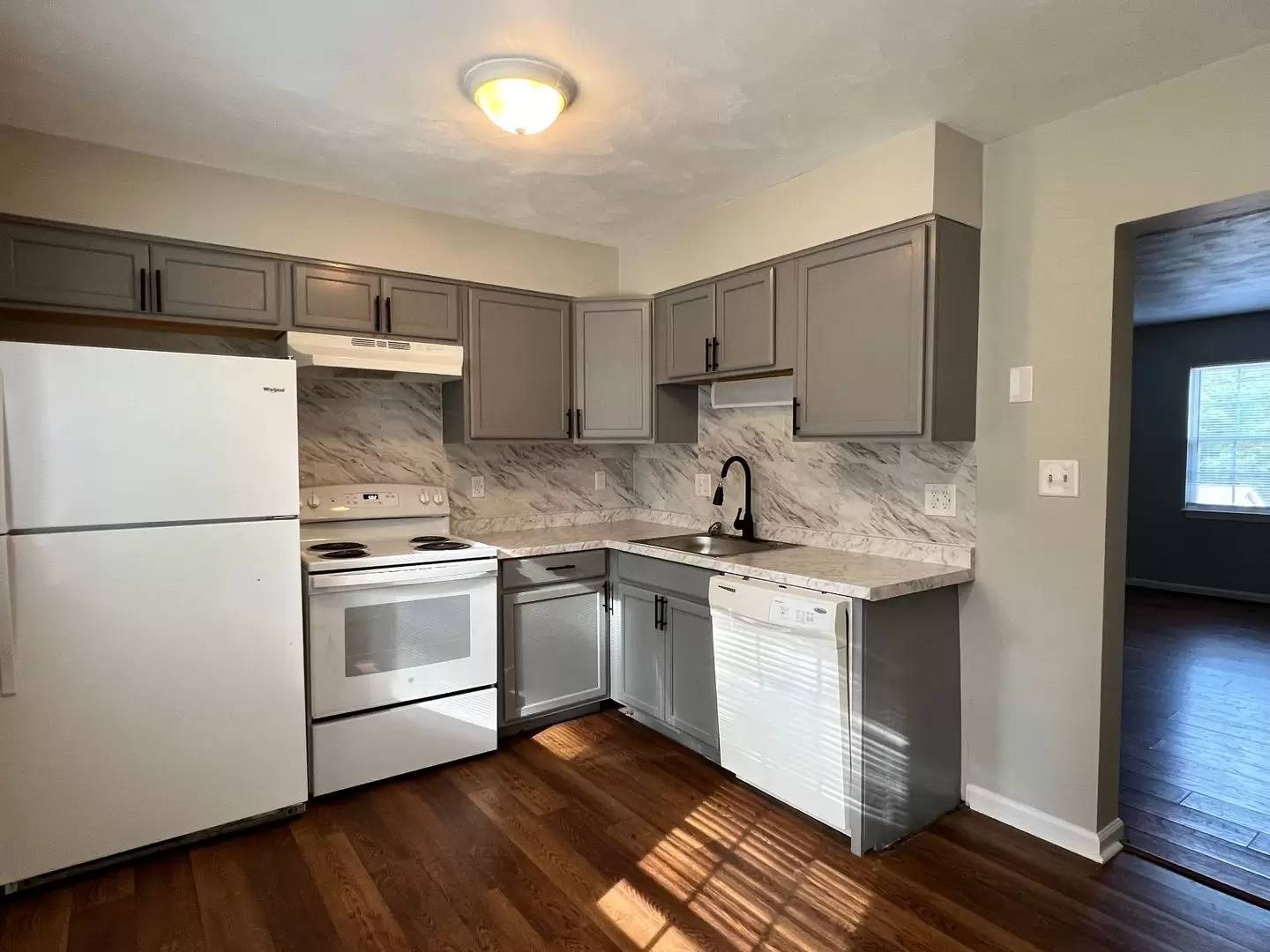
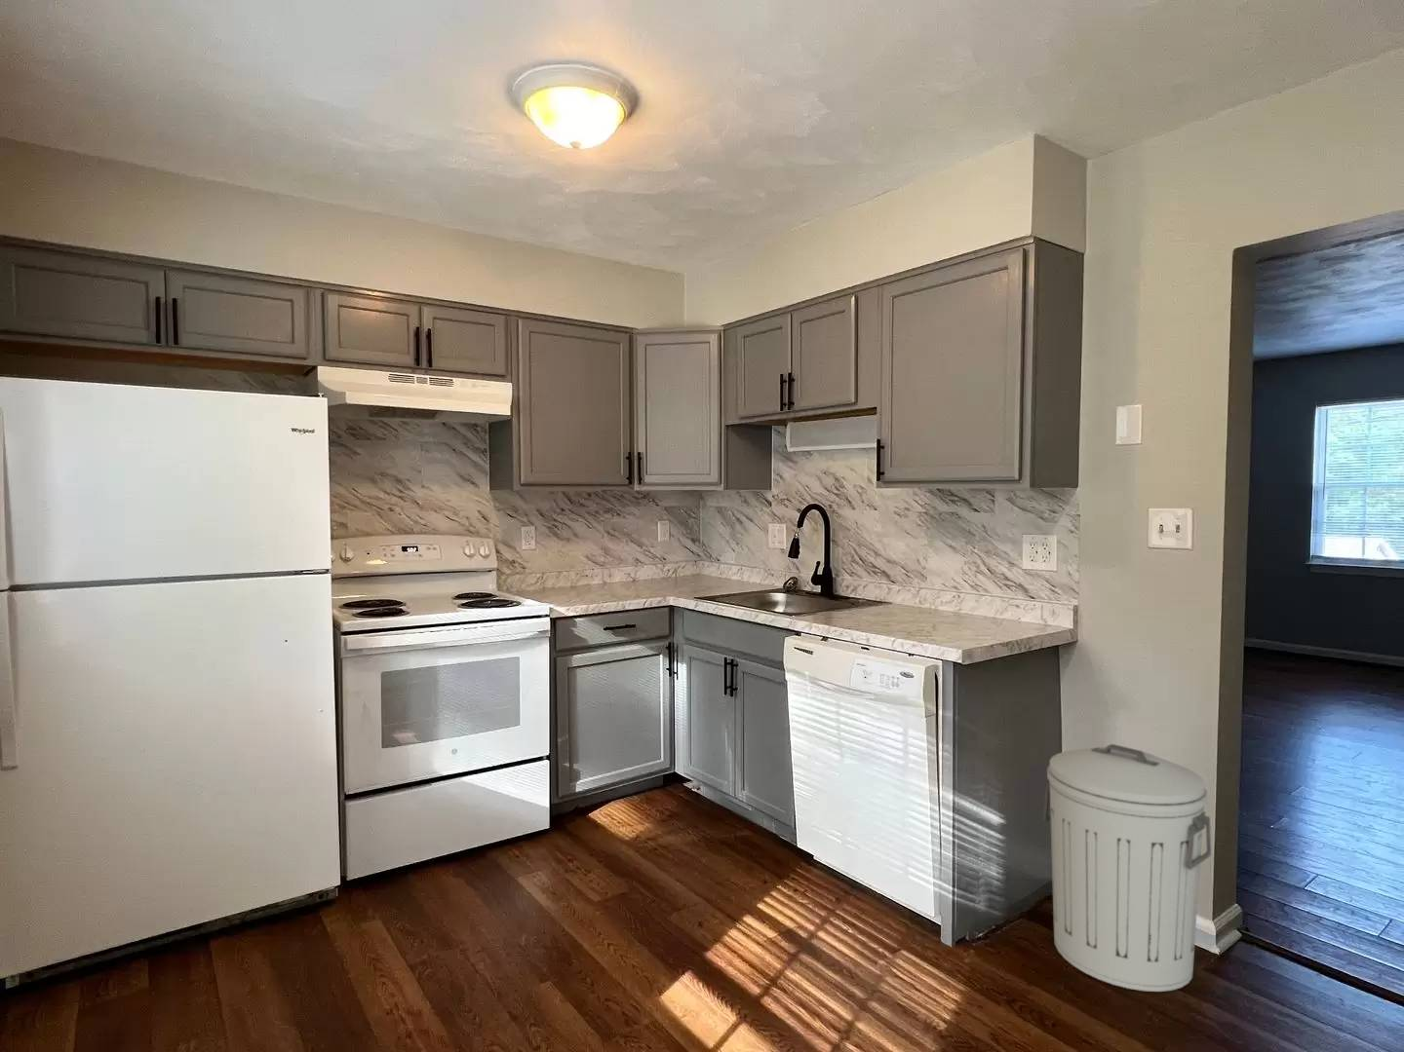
+ trash can (1122, 851)
